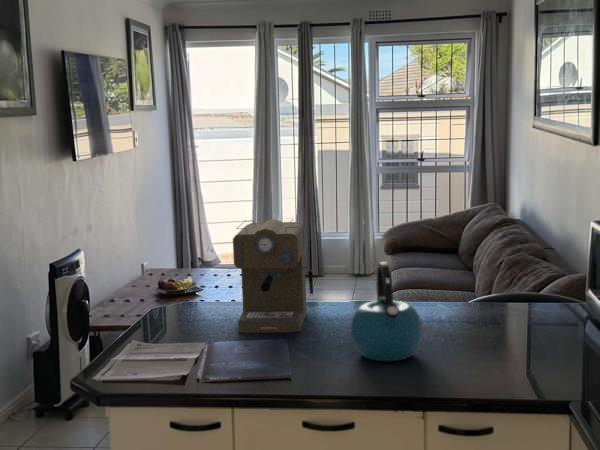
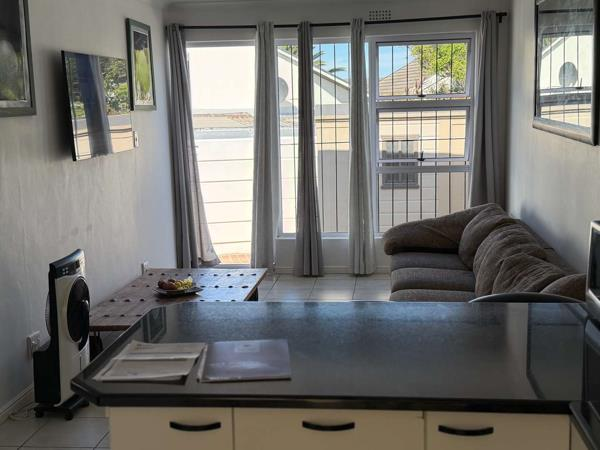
- coffee maker (276, 273)
- kettle (386, 310)
